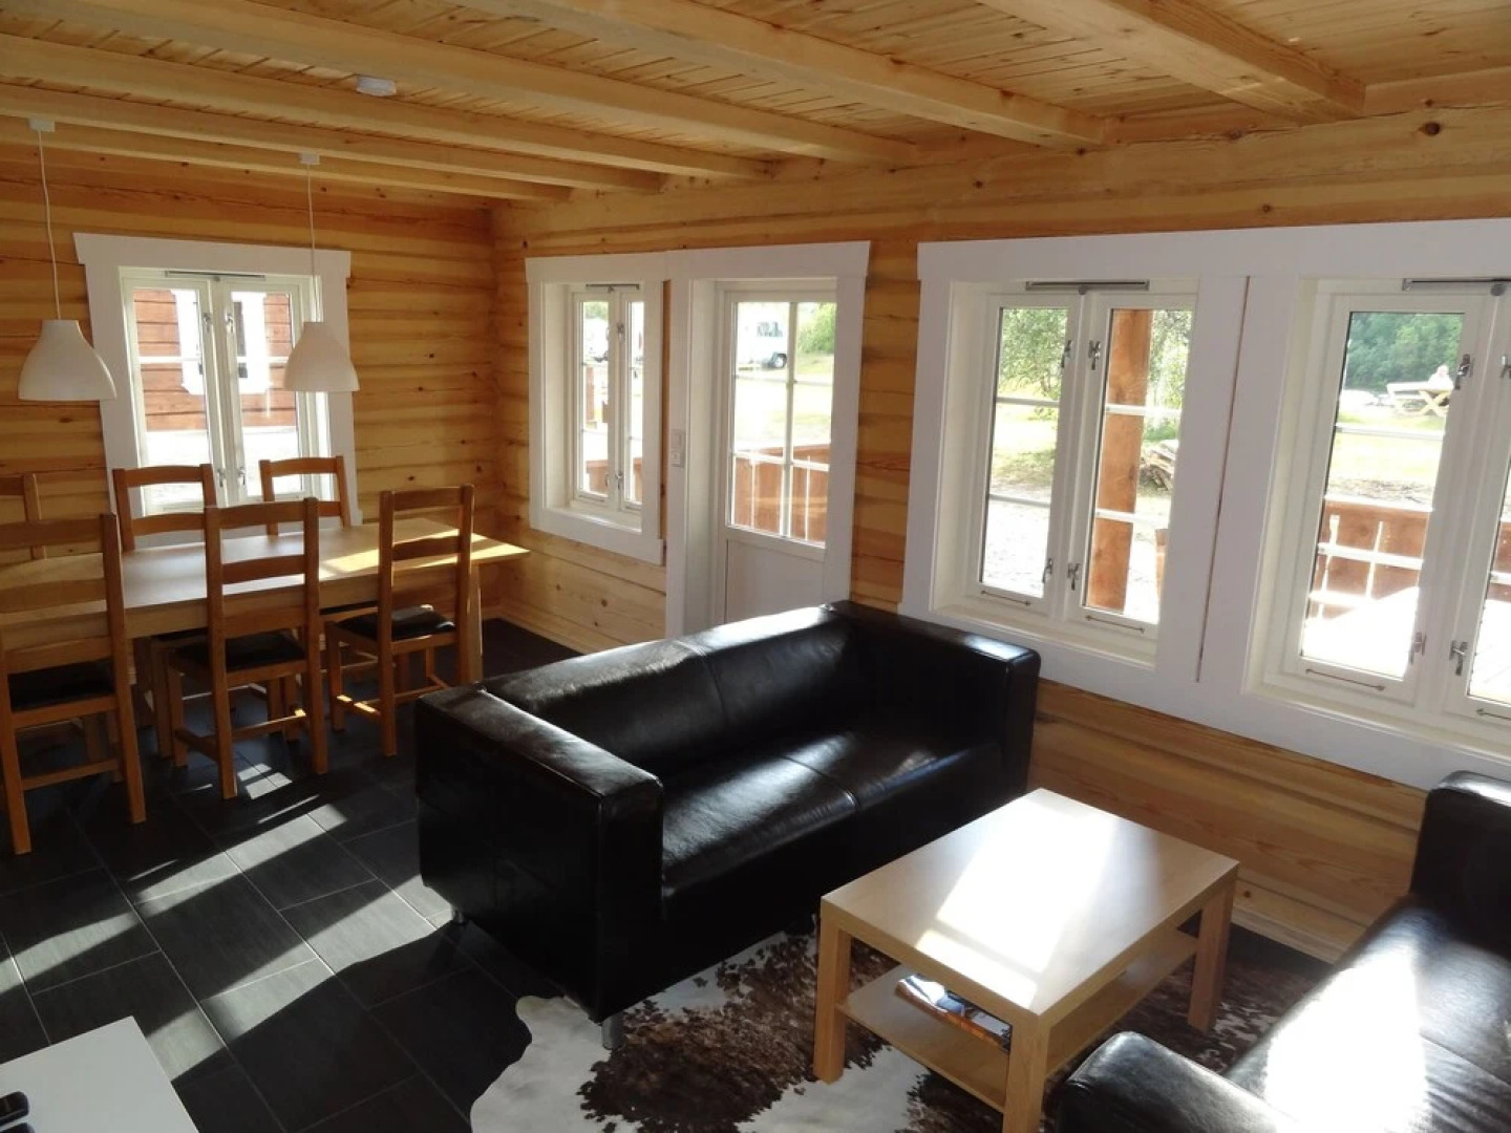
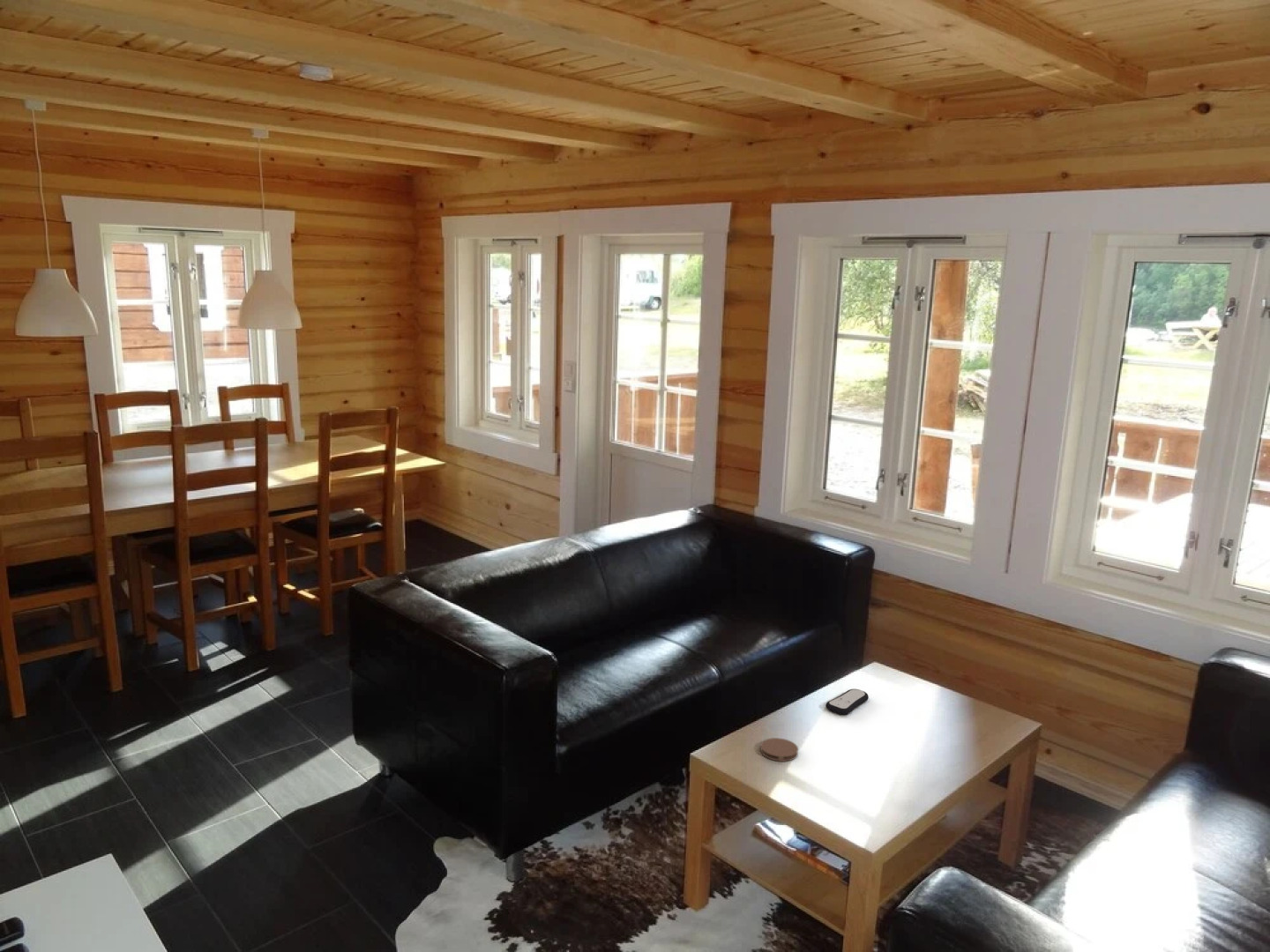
+ coaster (779, 749)
+ remote control (848, 701)
